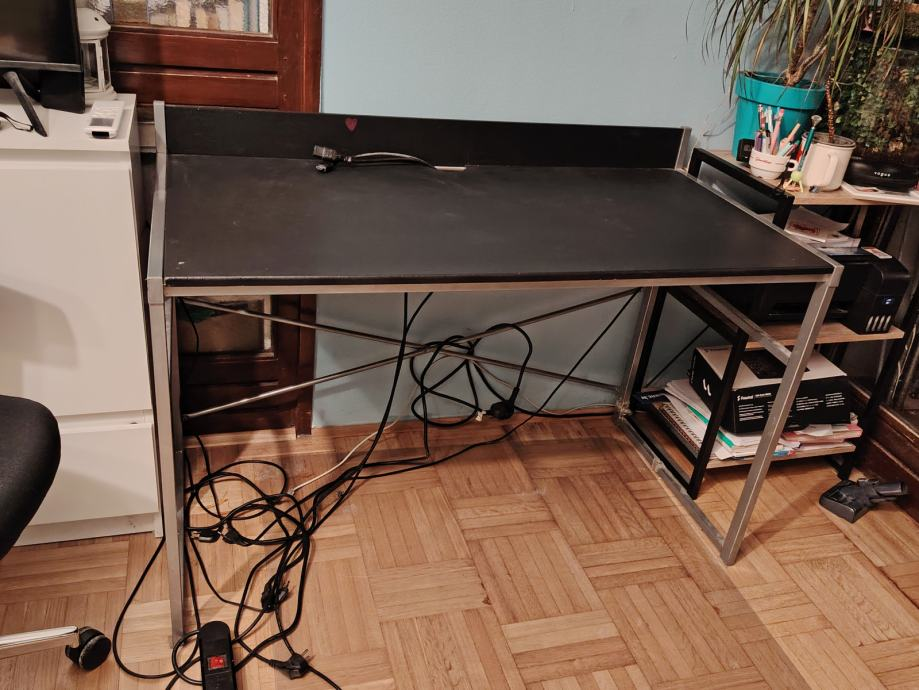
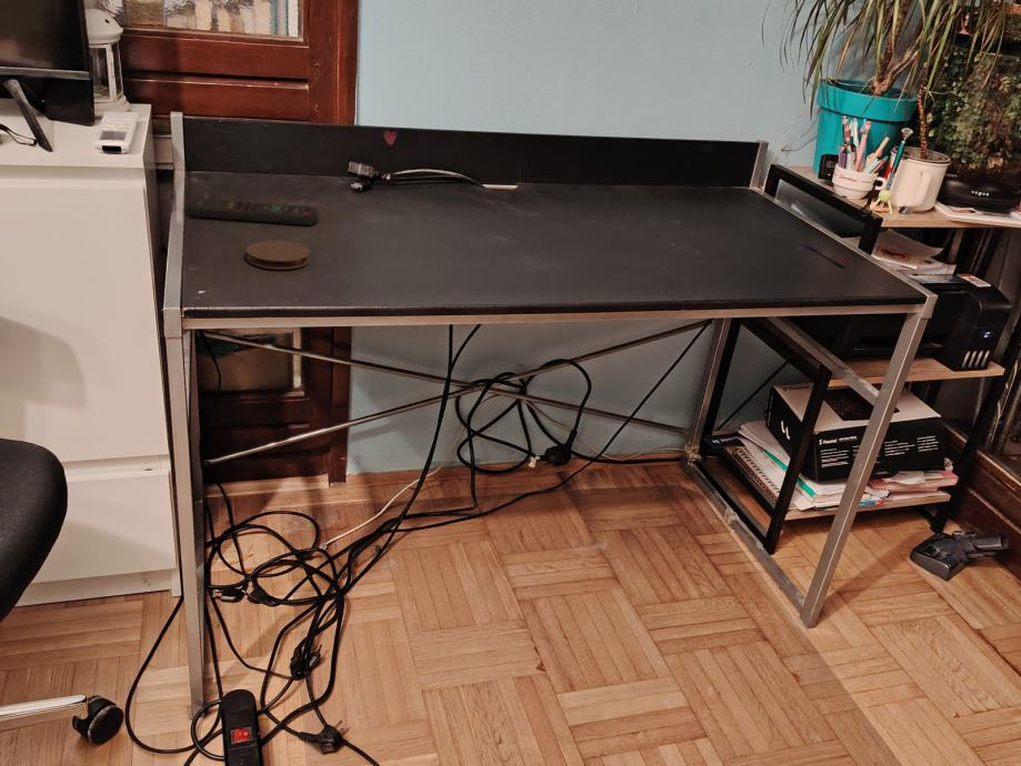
+ coaster (278, 254)
+ remote control (252, 211)
+ pen (823, 252)
